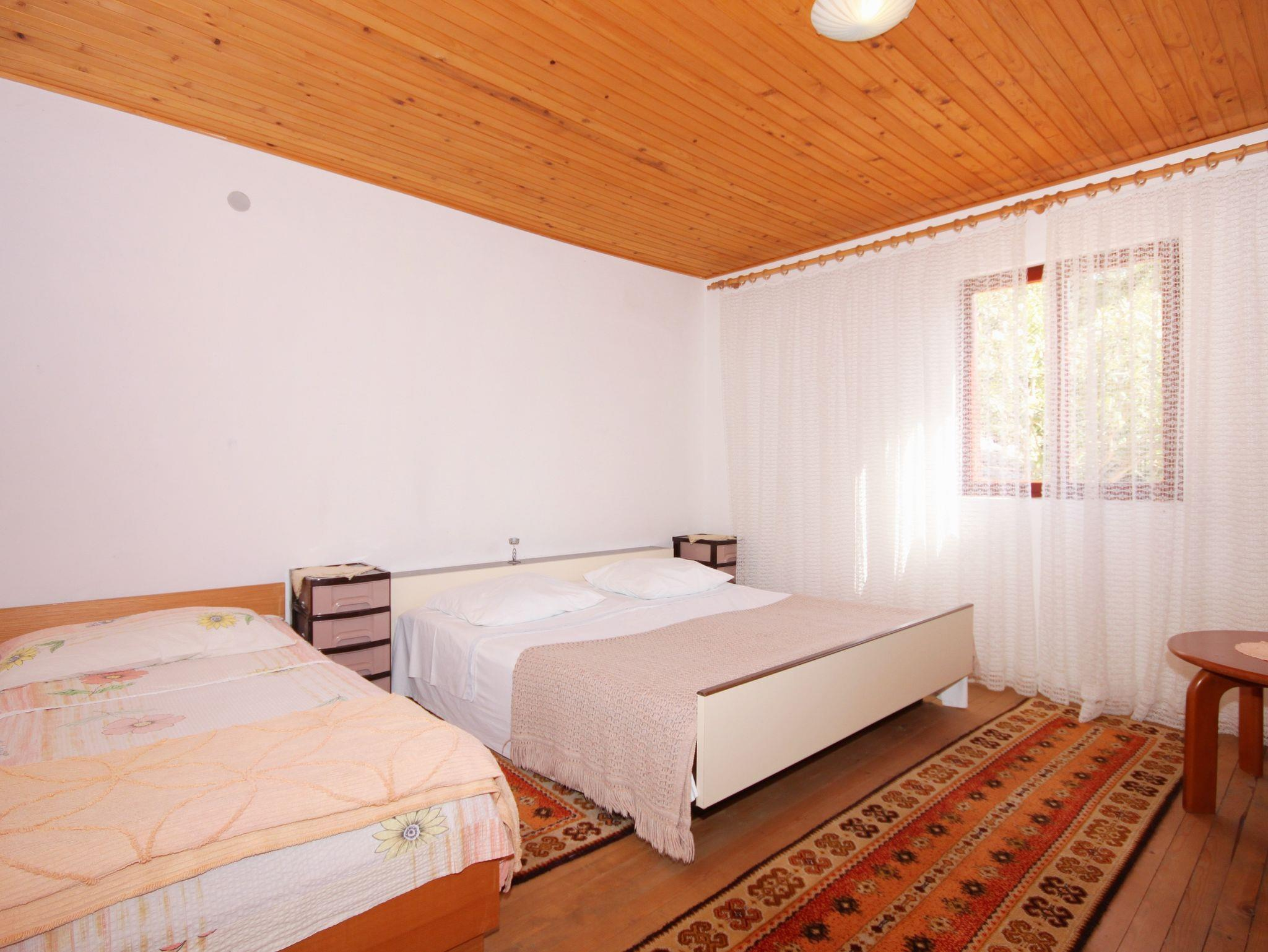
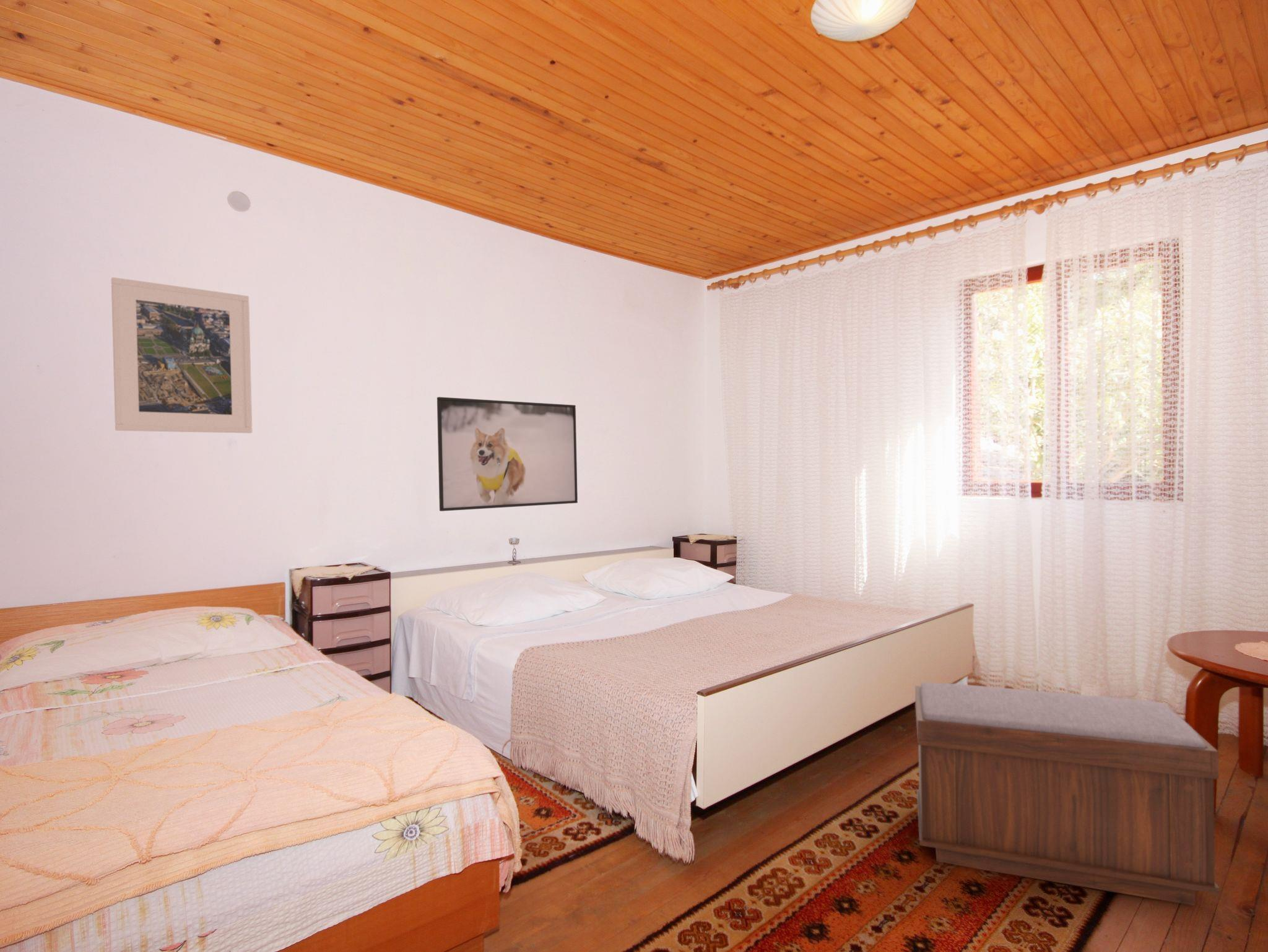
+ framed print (185, 360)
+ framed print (512, 454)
+ bench (1046, 779)
